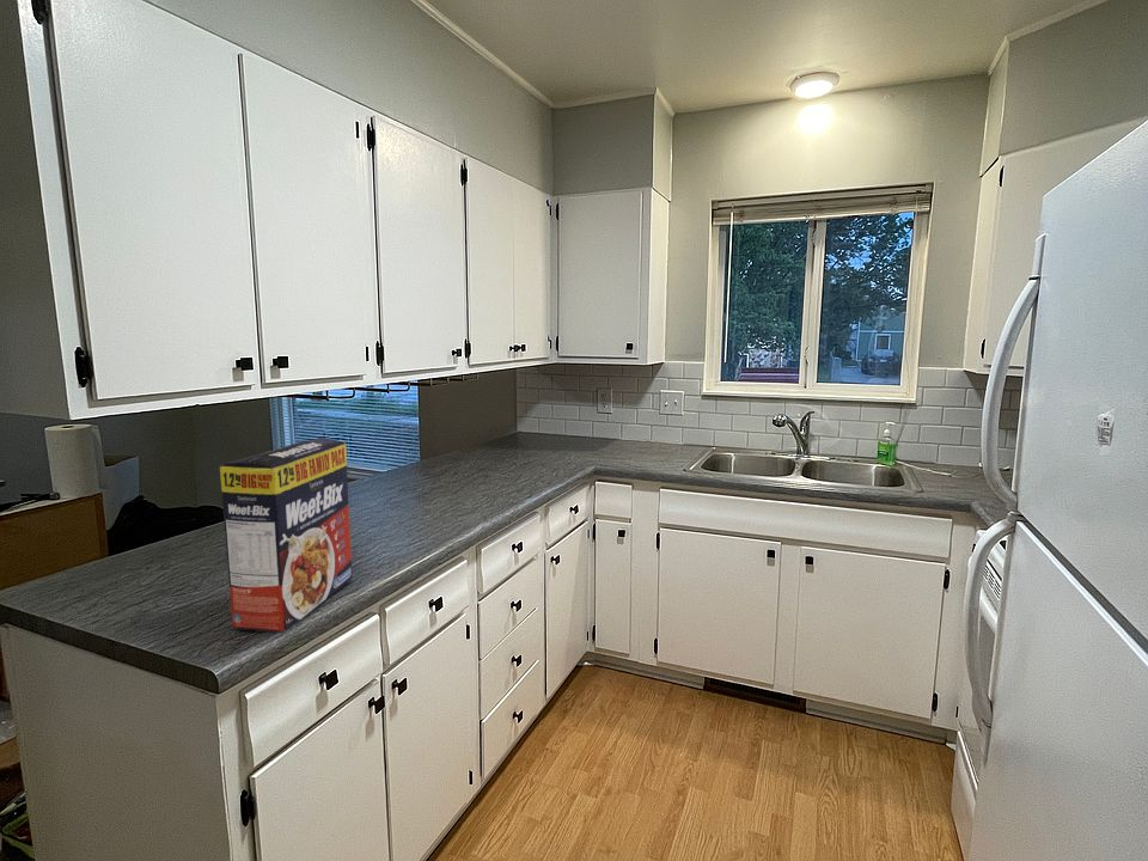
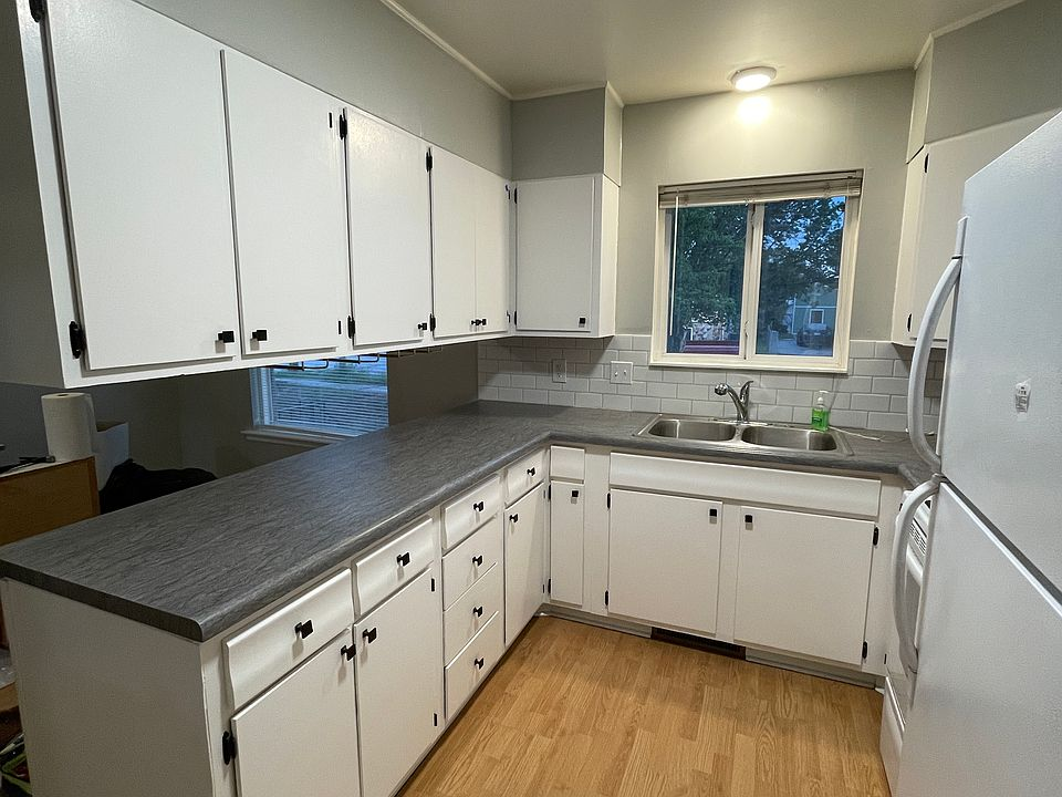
- cereal box (293, 526)
